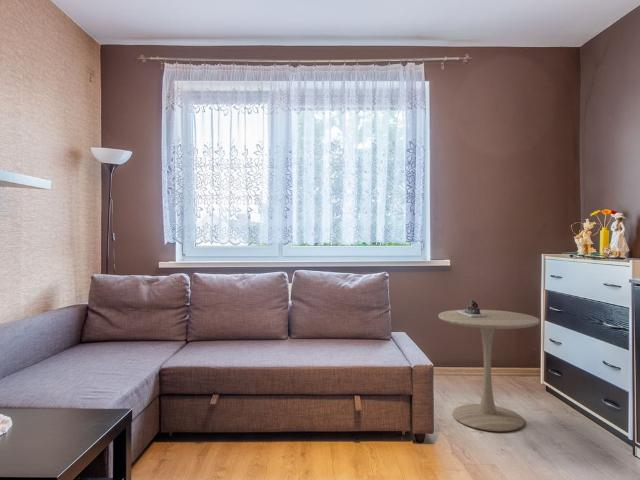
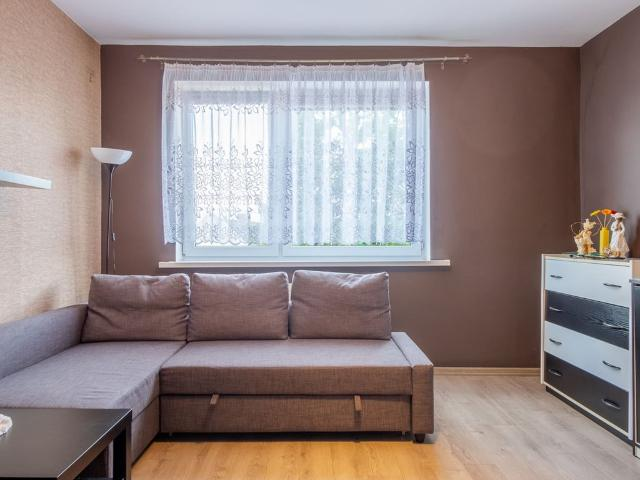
- decorative figurine (470, 306)
- side table (487, 367)
